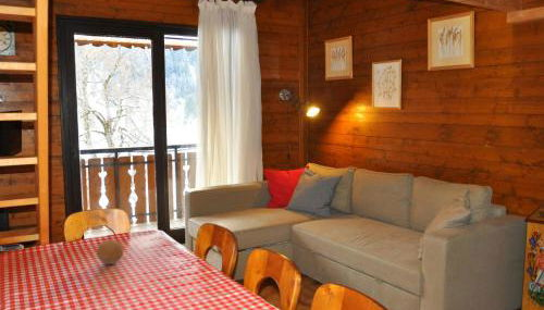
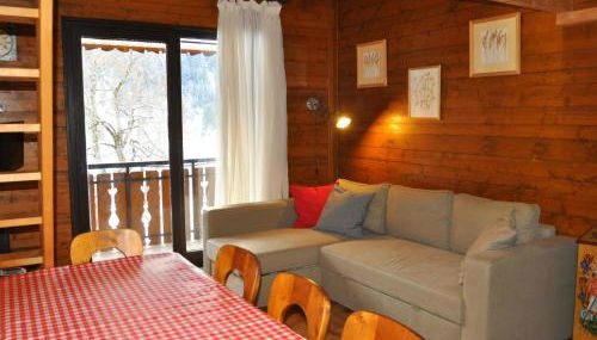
- fruit (110, 251)
